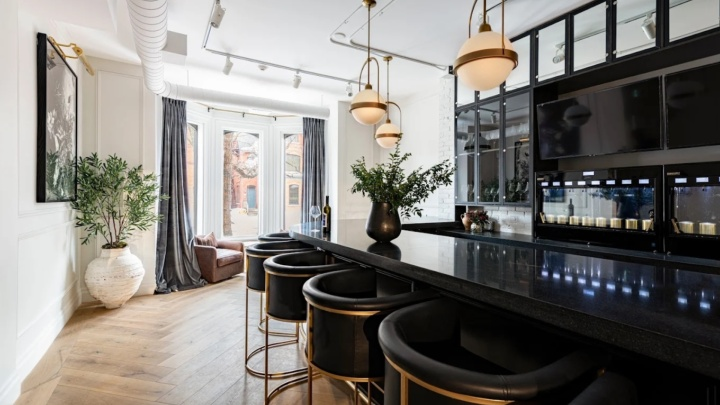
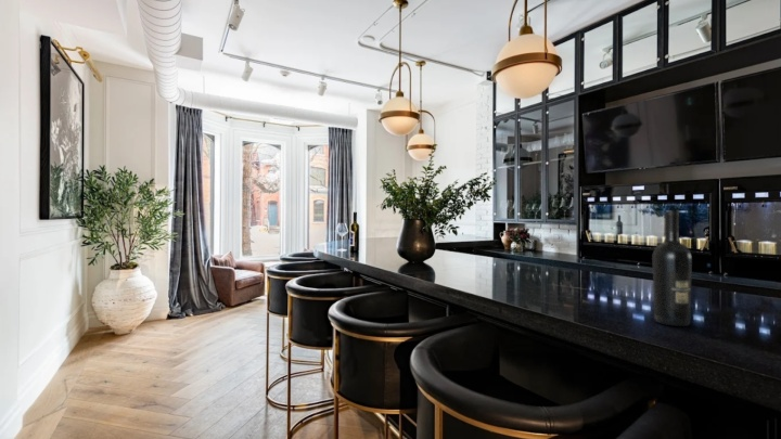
+ wine bottle (671, 267)
